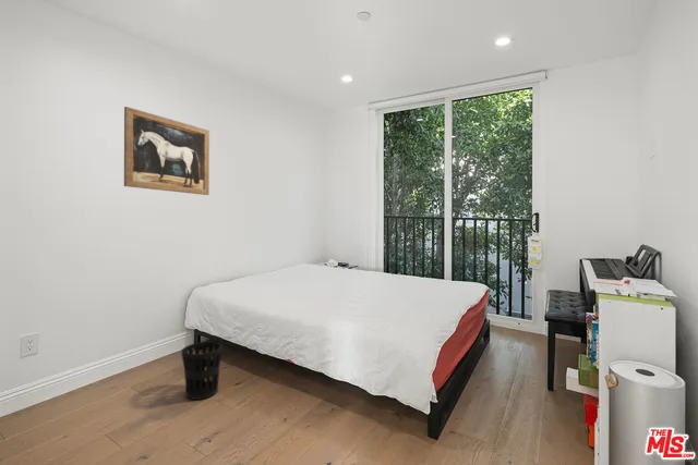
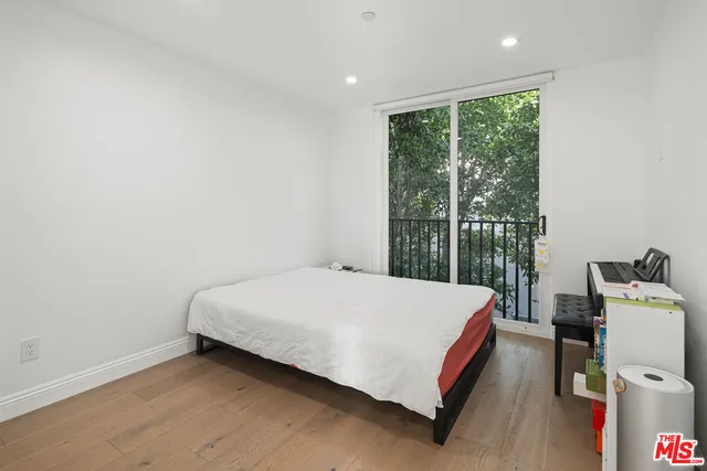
- wall art (170, 155)
- wastebasket (202, 369)
